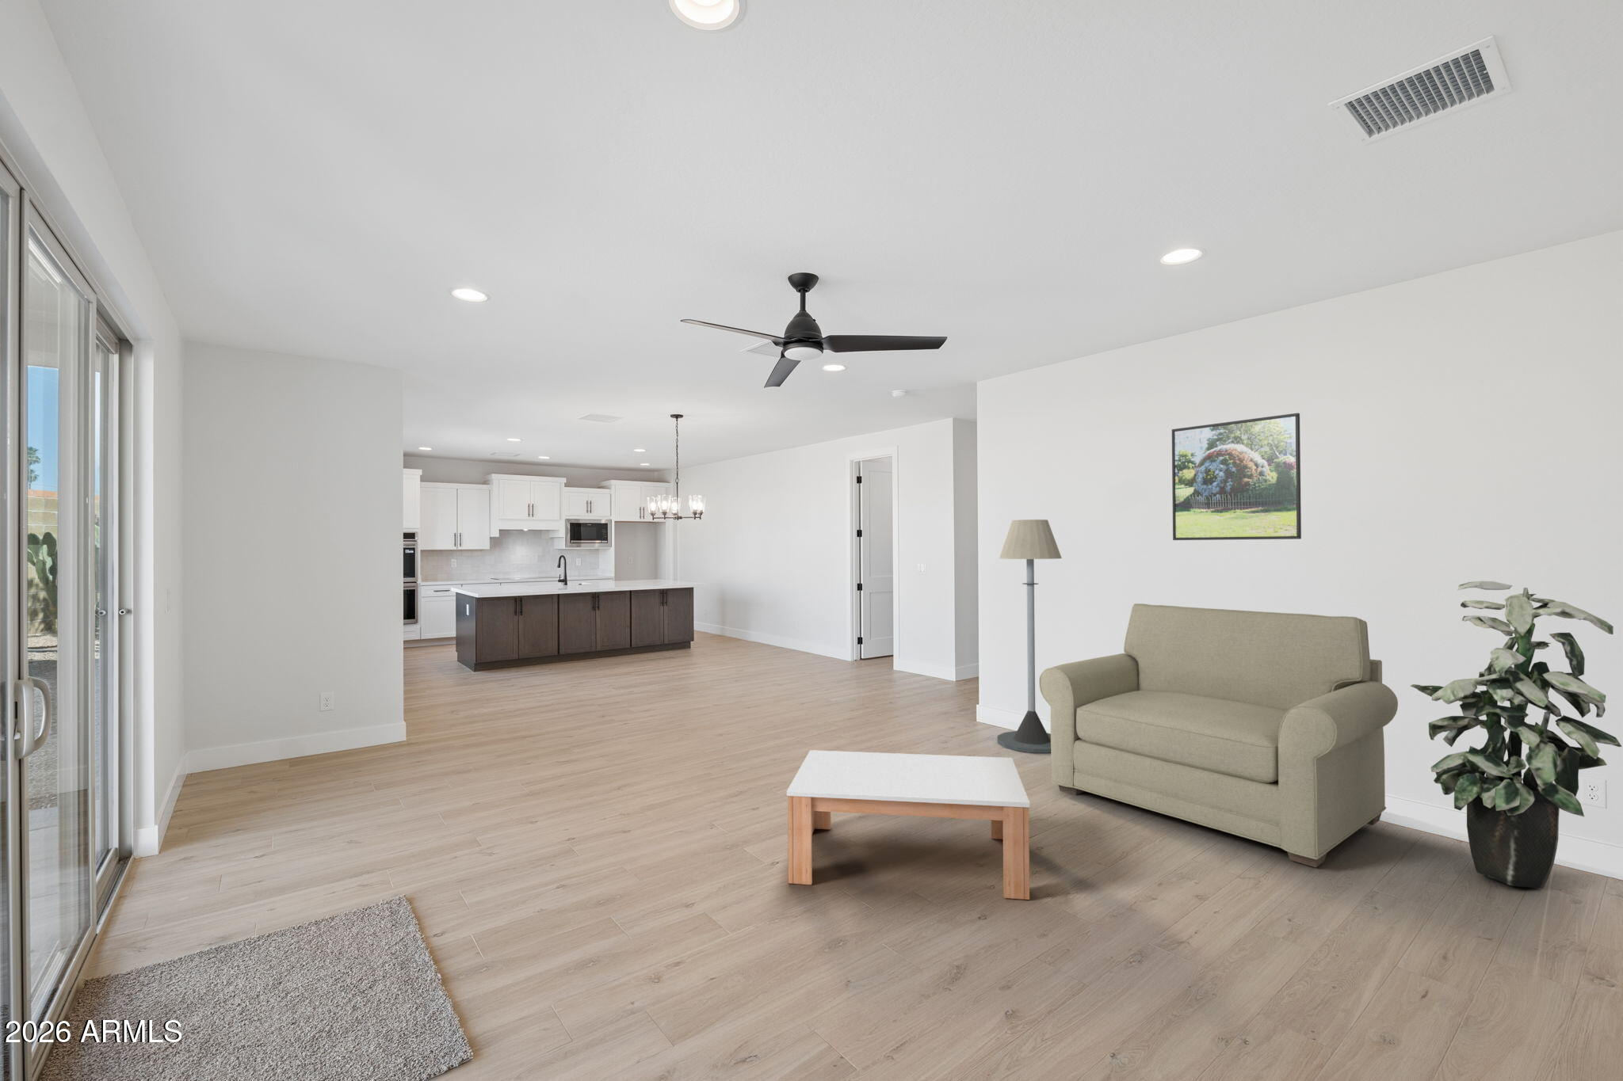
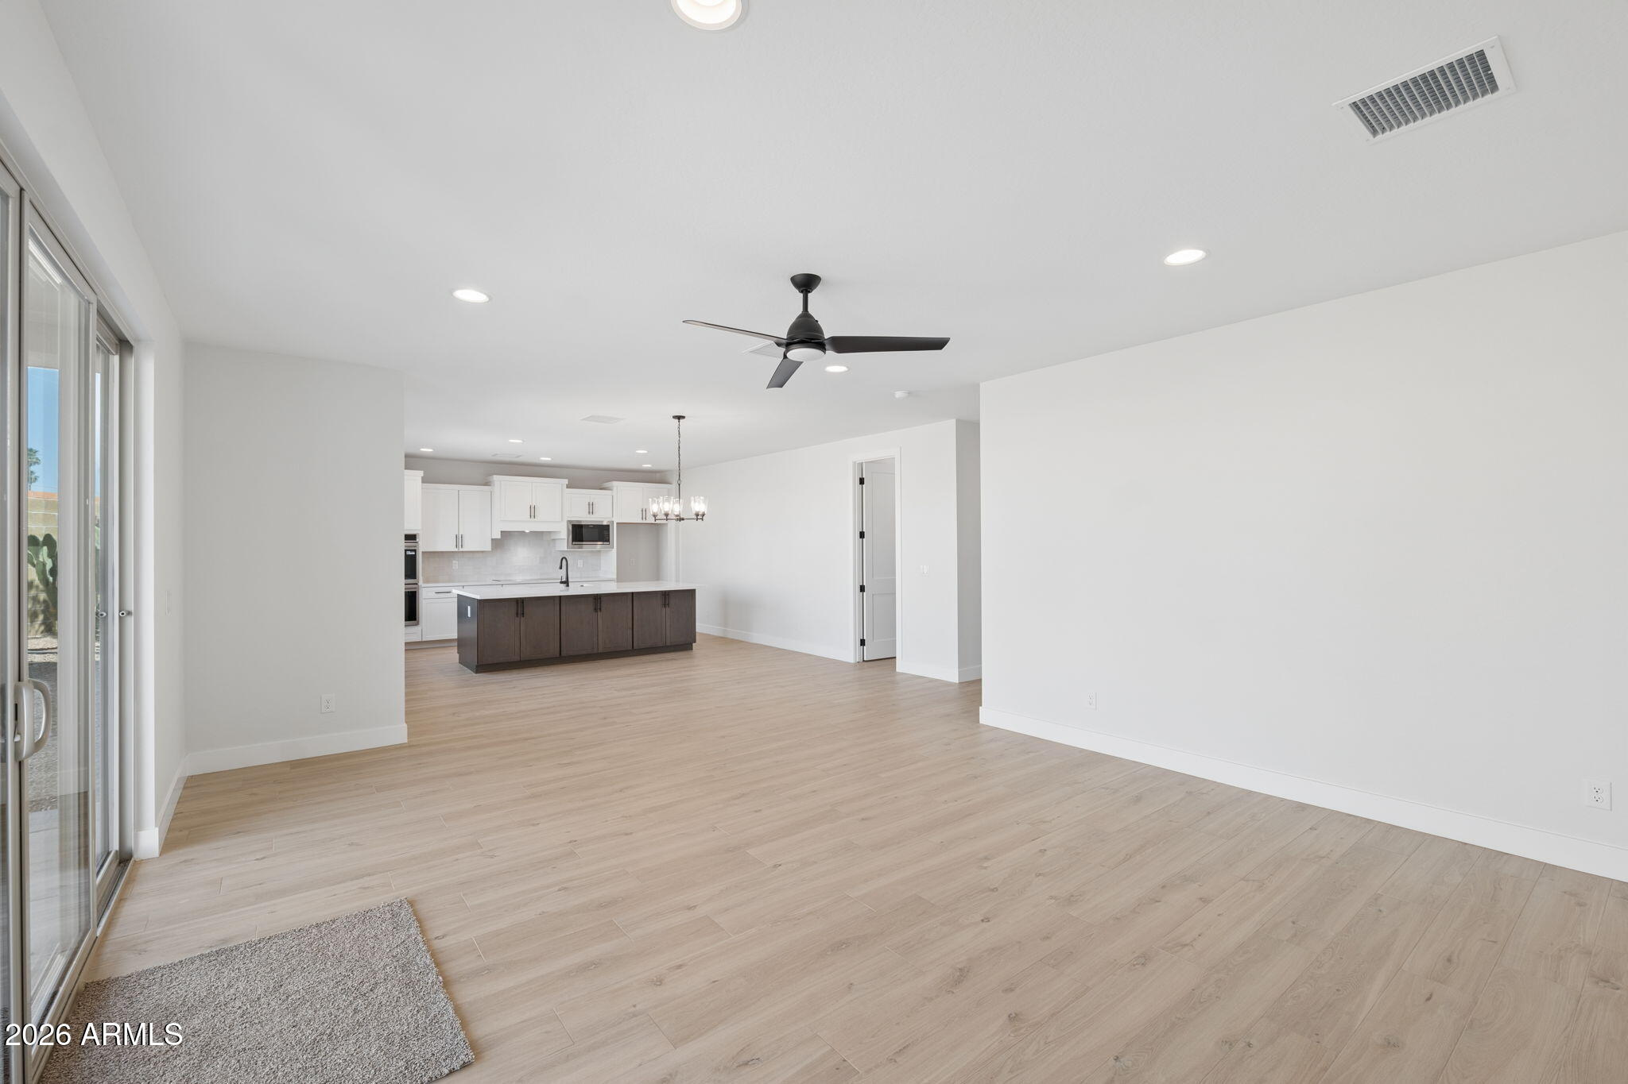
- indoor plant (1506, 729)
- floor lamp (1031, 631)
- coffee table (907, 814)
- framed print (1232, 480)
- sofa (1207, 708)
